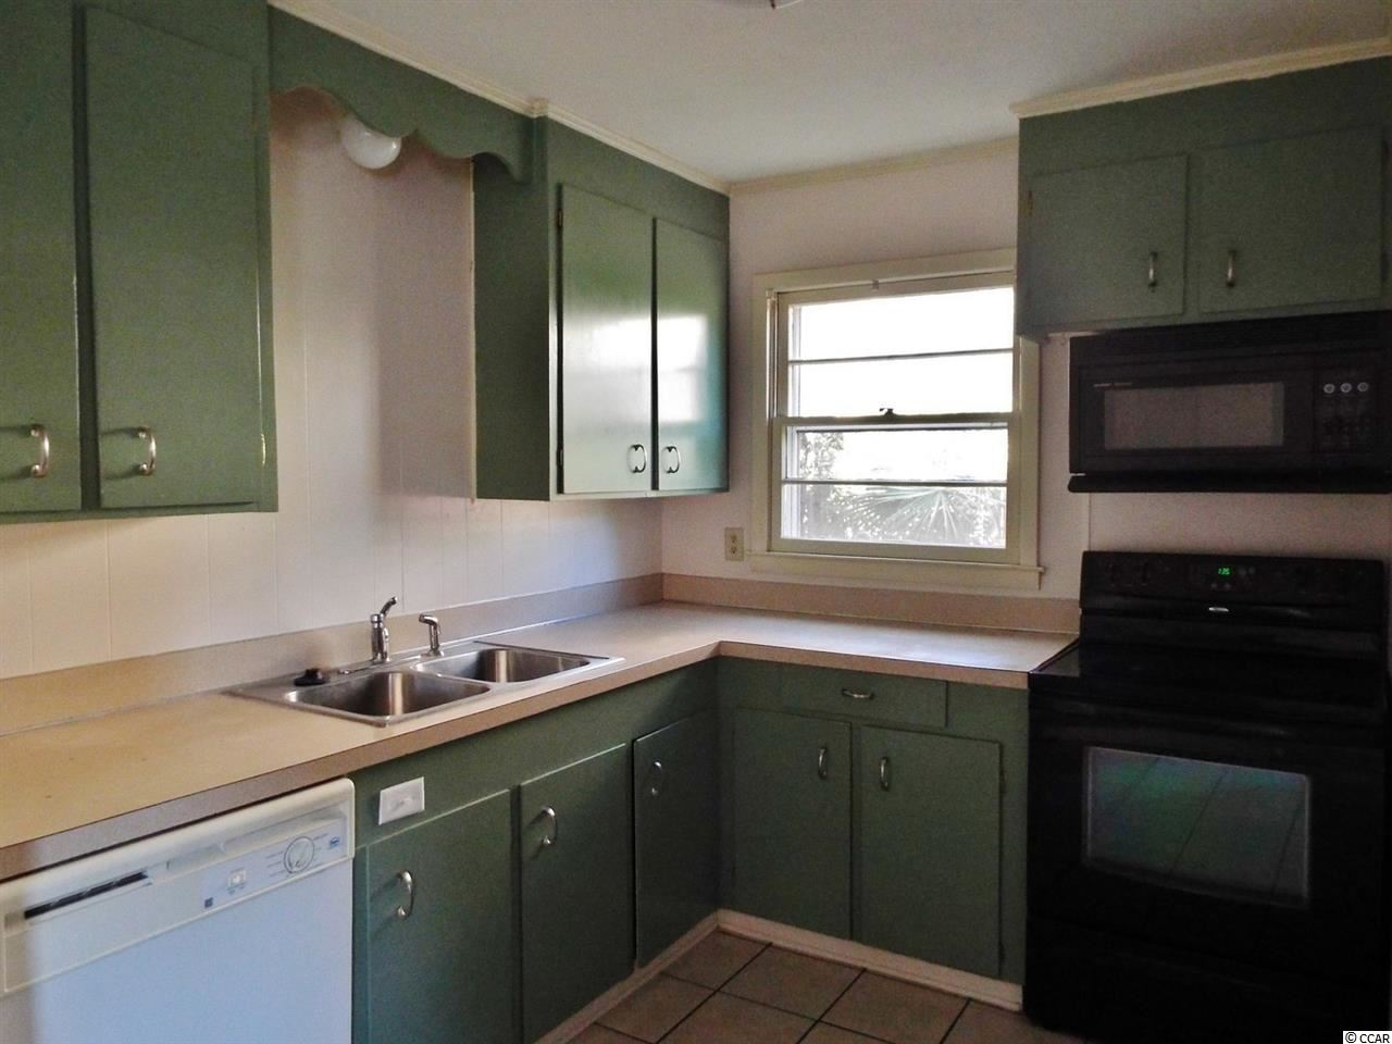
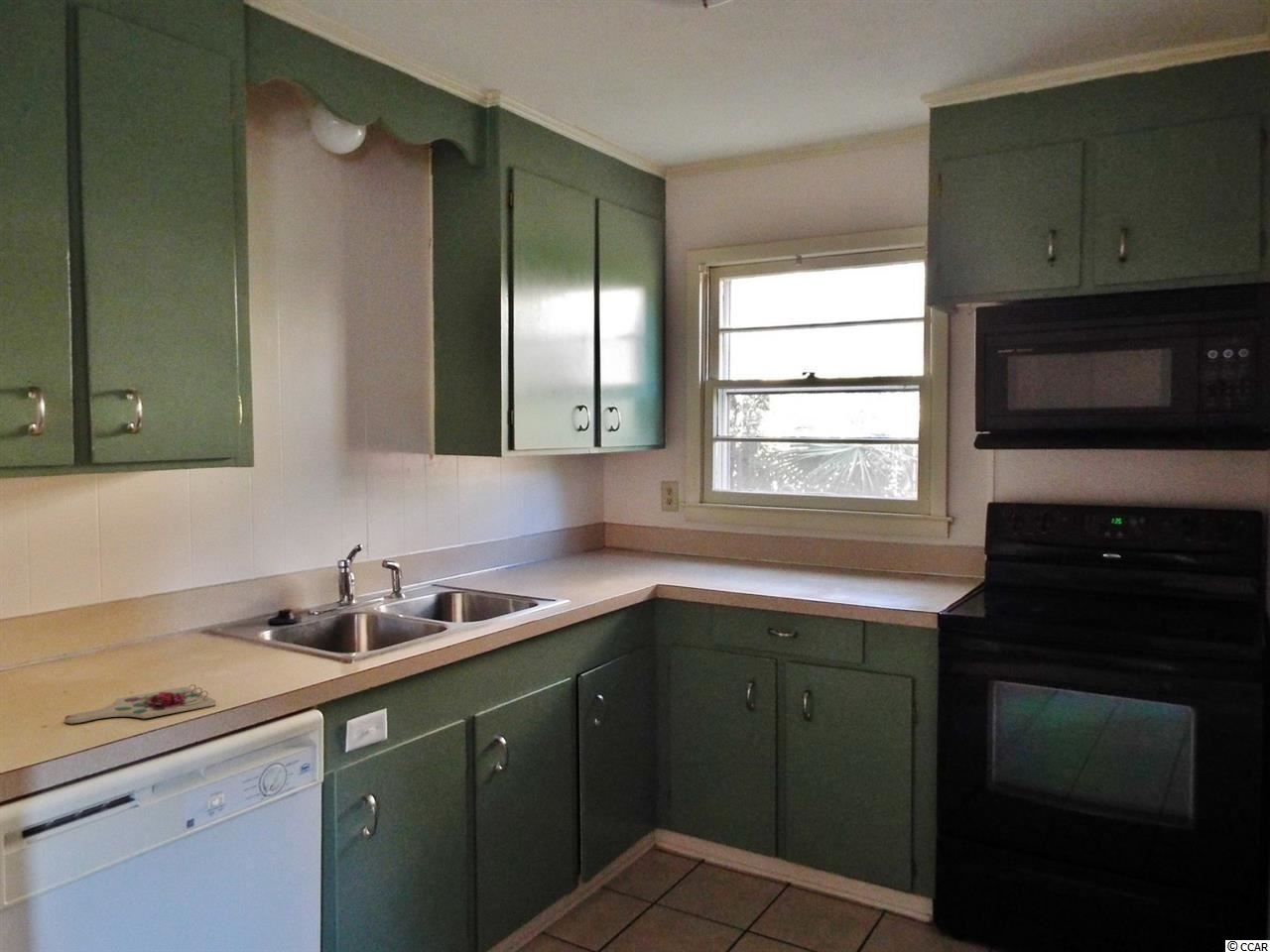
+ cutting board (136, 701)
